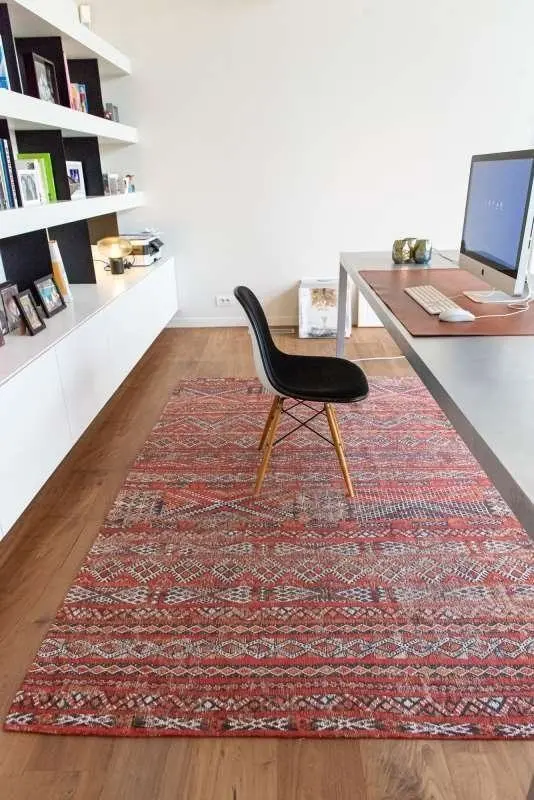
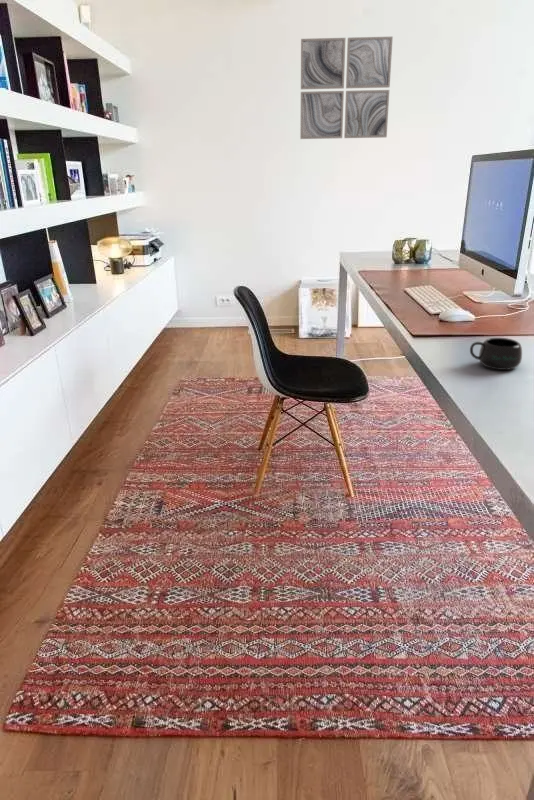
+ wall art (343, 88)
+ mug (495, 353)
